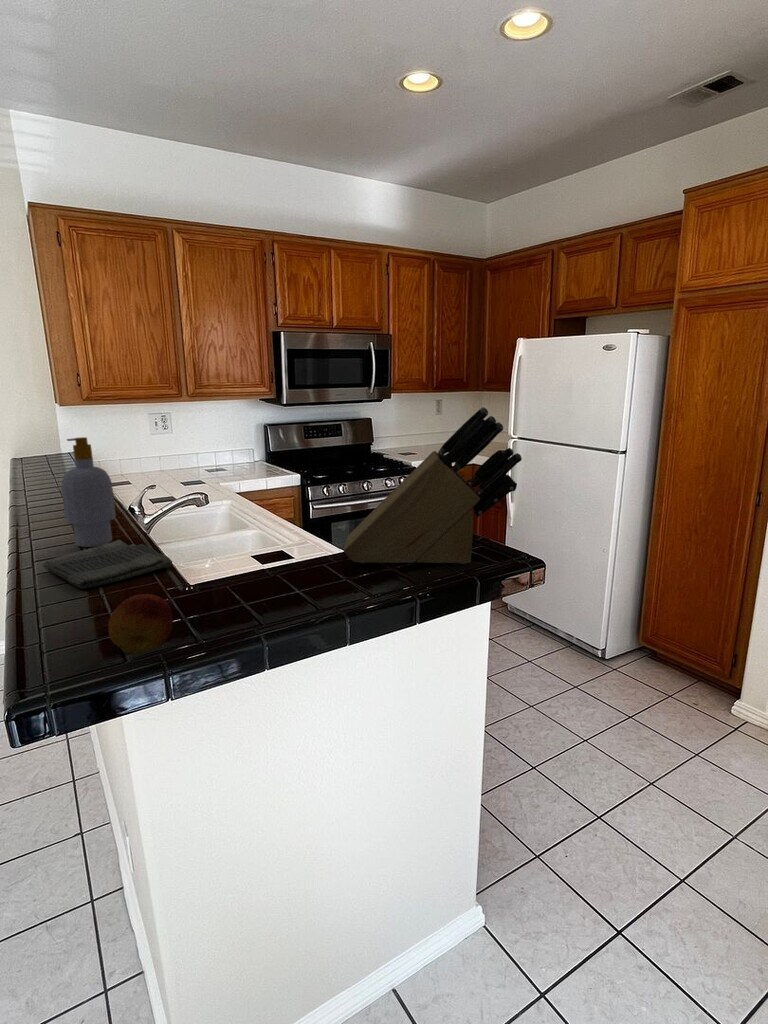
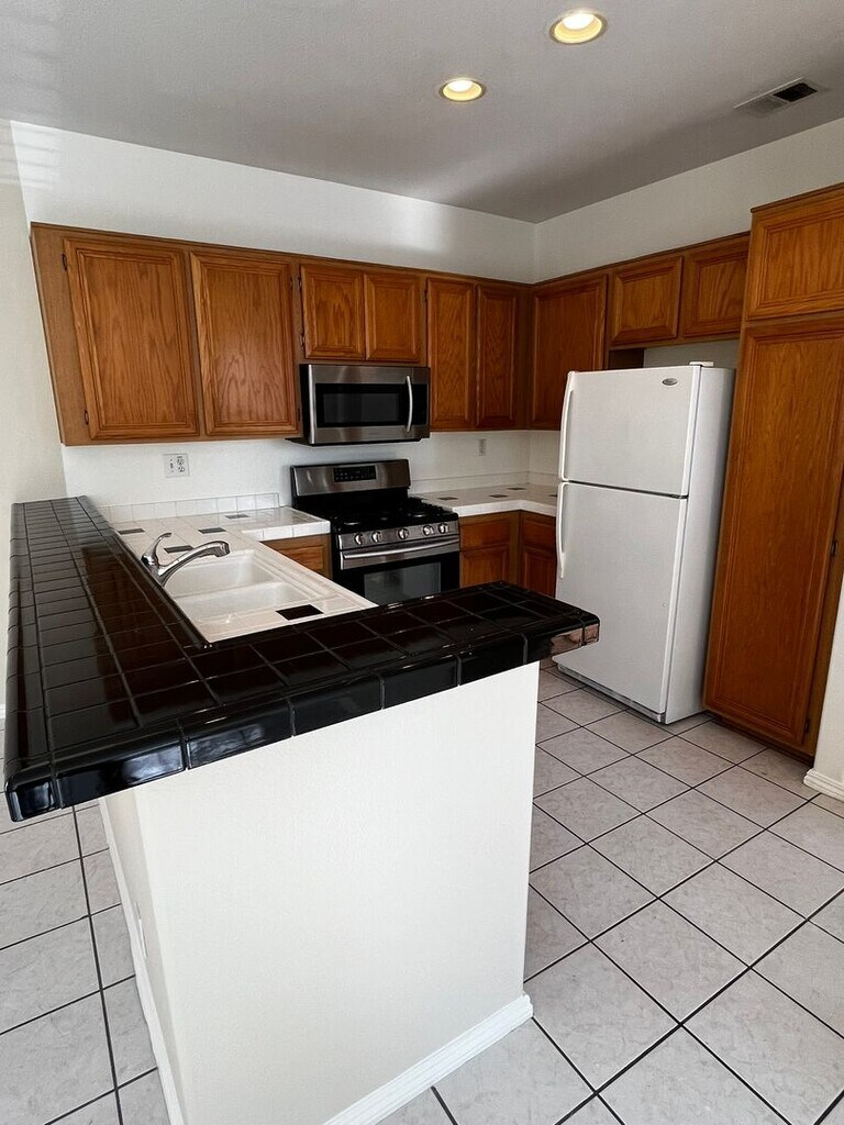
- fruit (141, 623)
- soap bottle (87, 491)
- dish towel (109, 561)
- knife block (430, 484)
